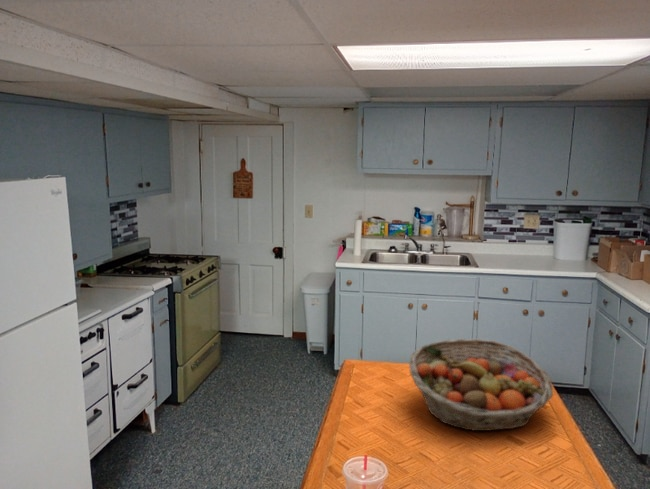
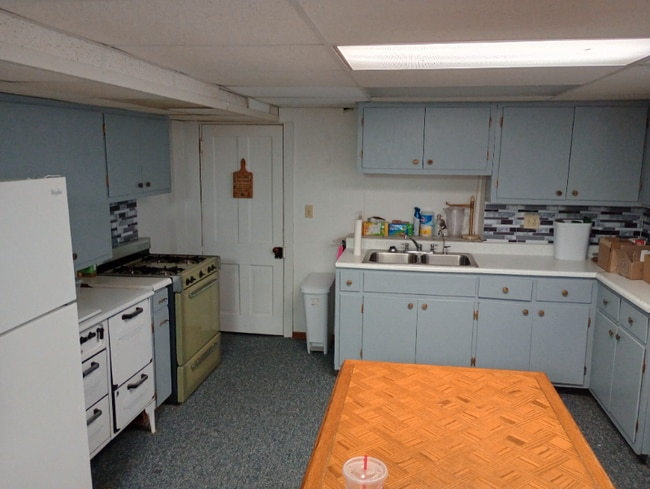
- fruit basket (478, 382)
